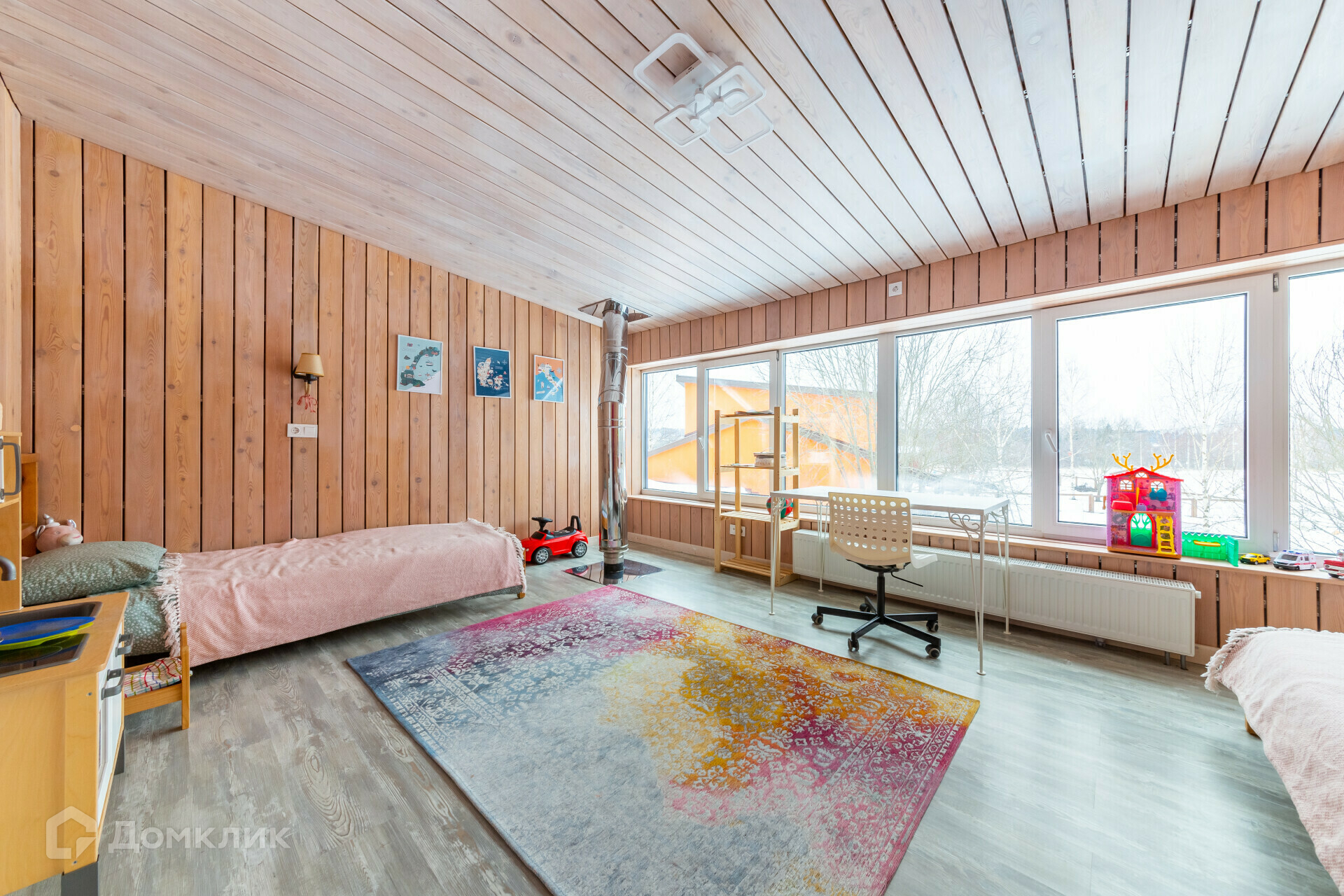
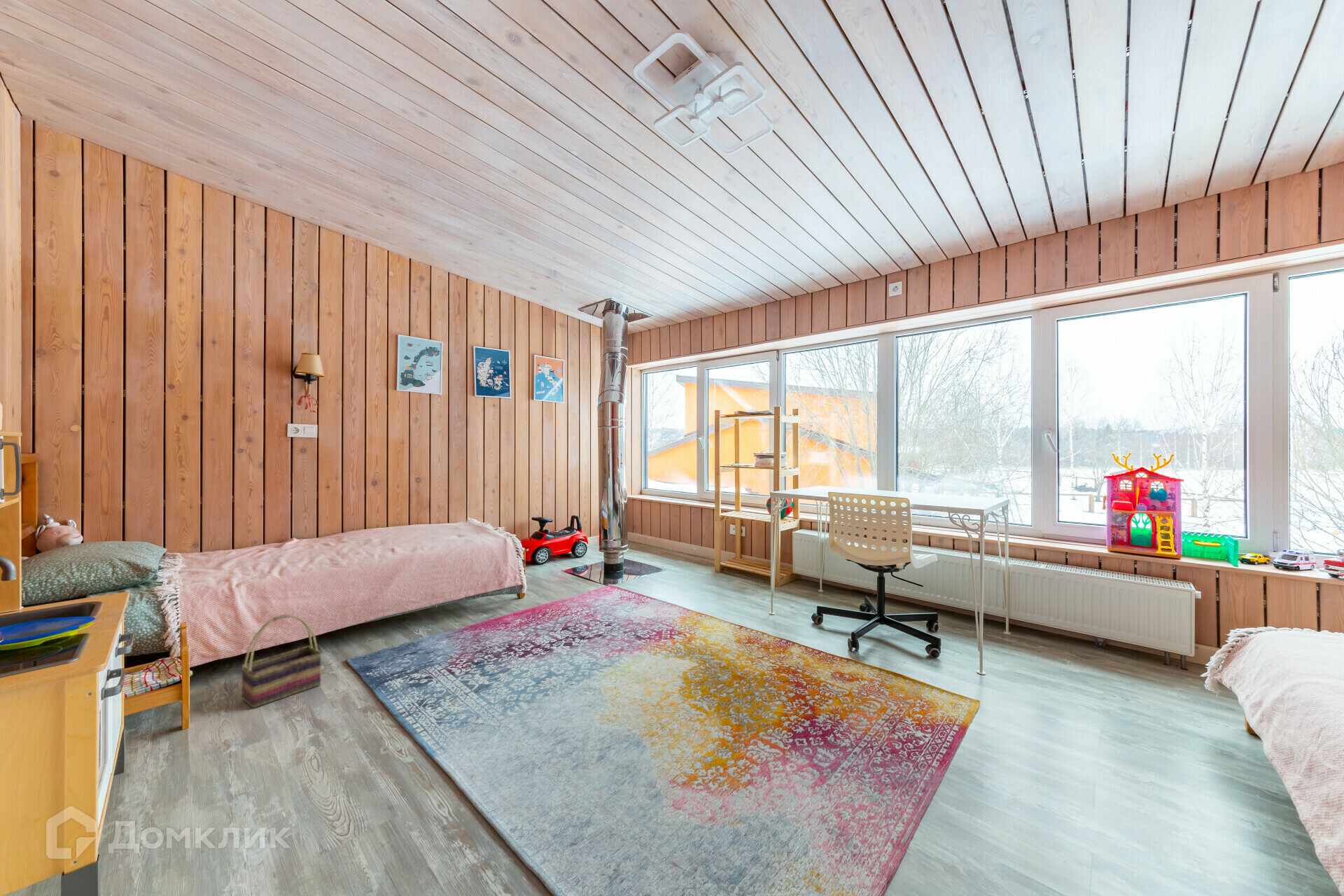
+ basket (282, 653)
